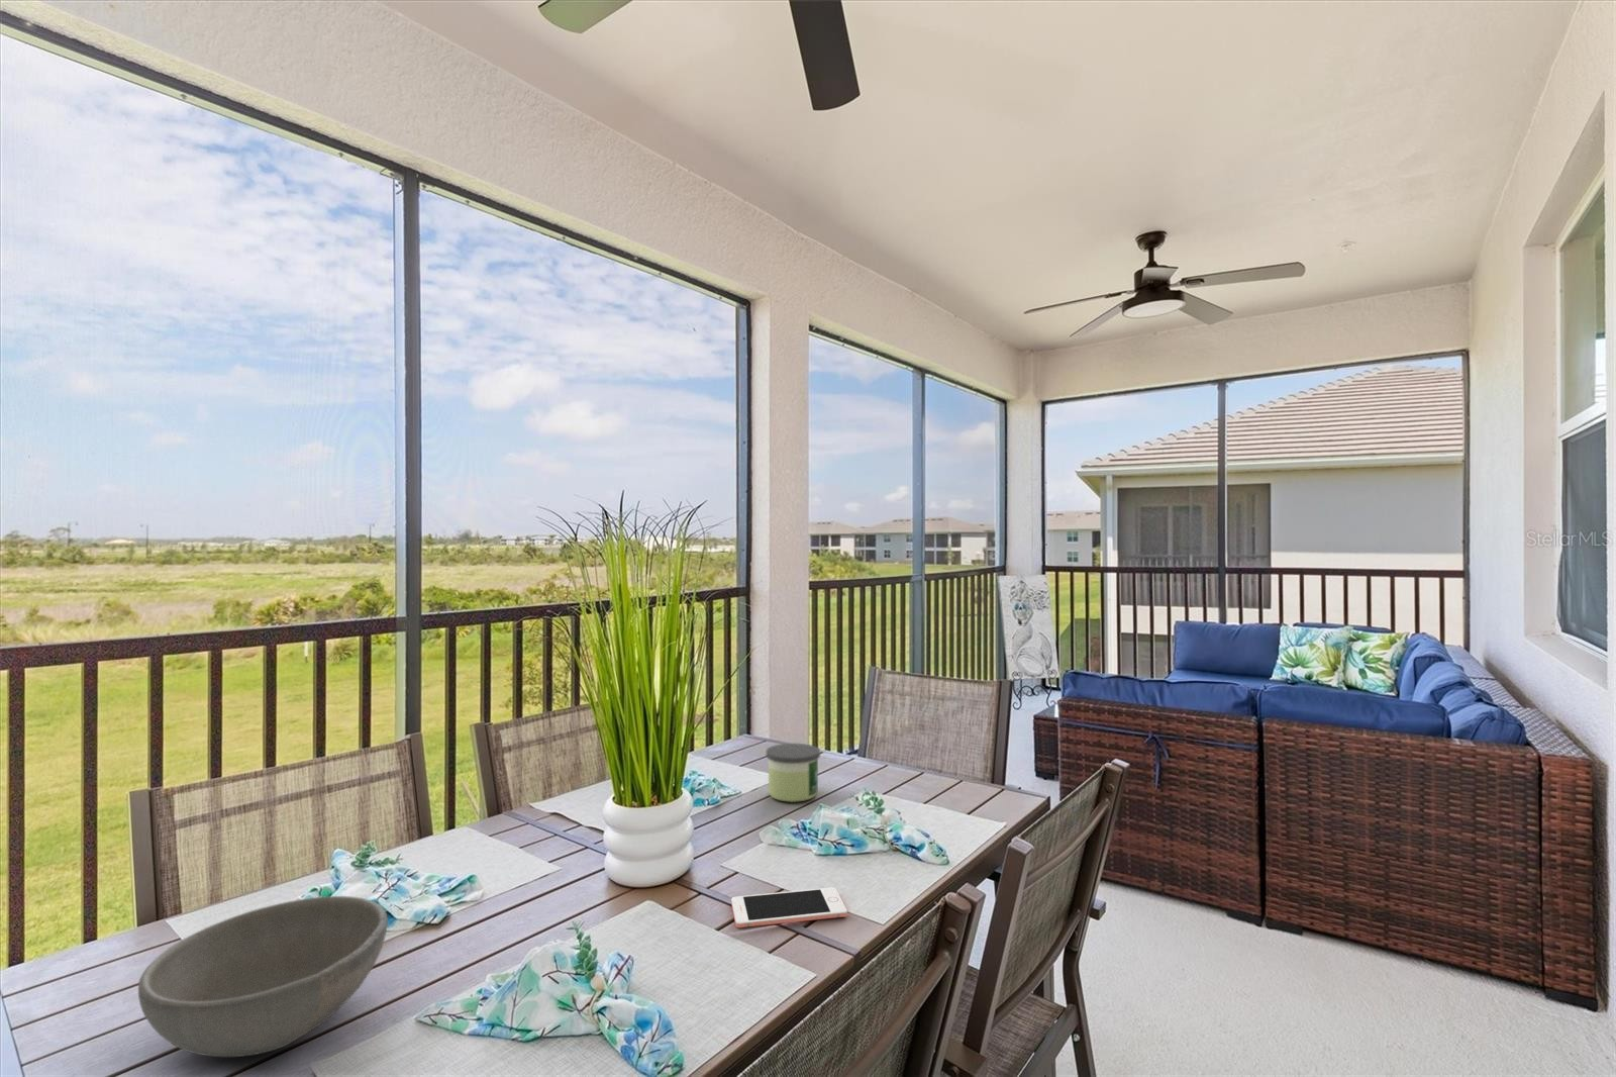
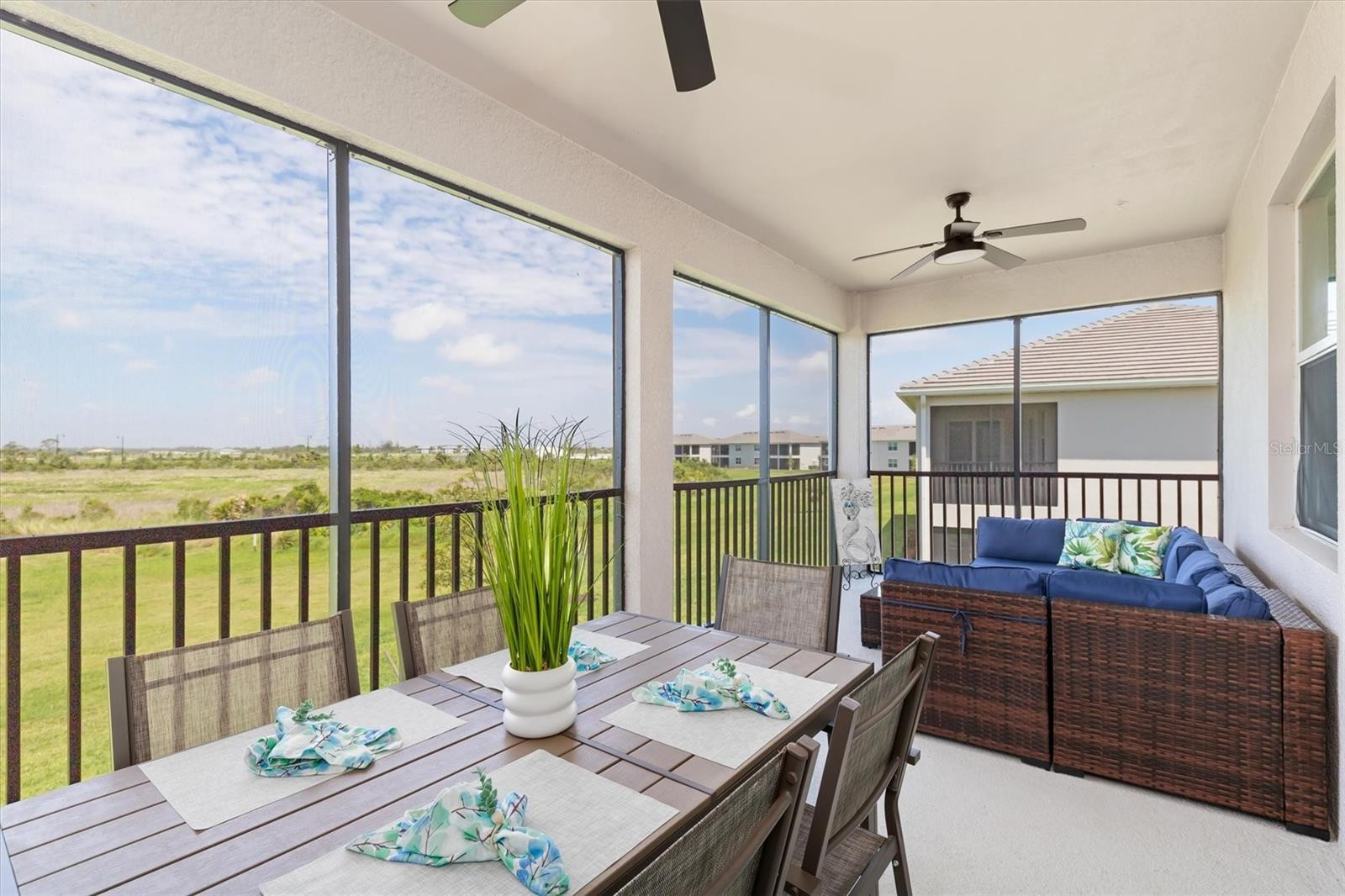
- bowl (270, 984)
- cell phone (788, 906)
- candle (793, 772)
